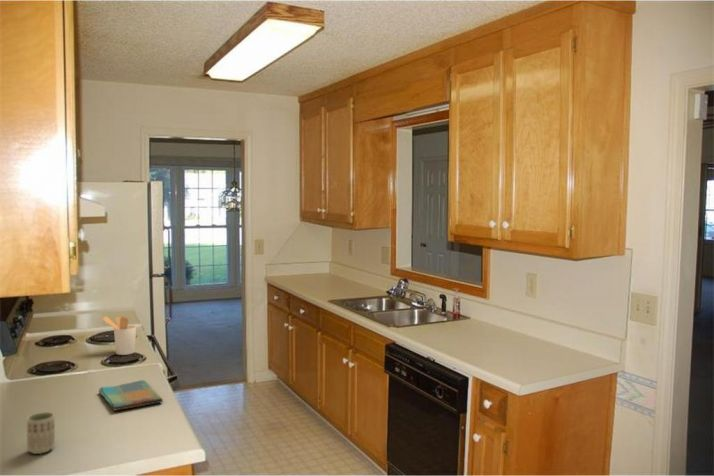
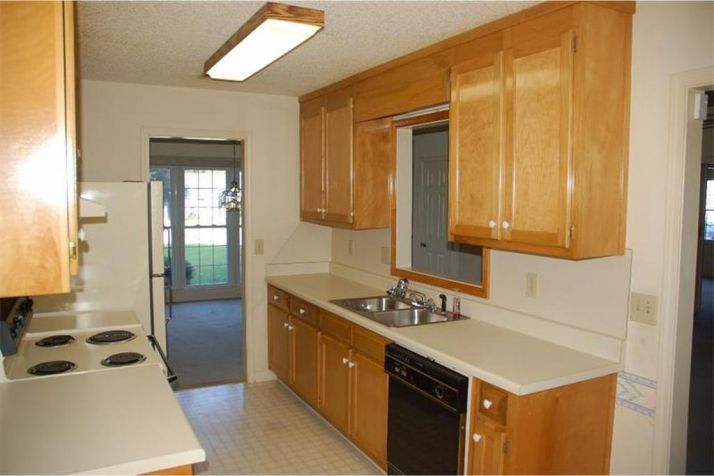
- dish towel (130, 394)
- cup (41, 433)
- utensil holder (119, 334)
